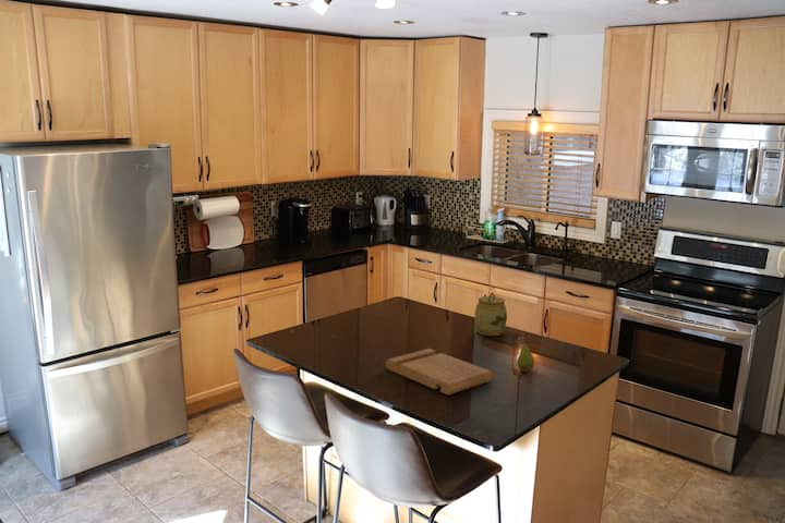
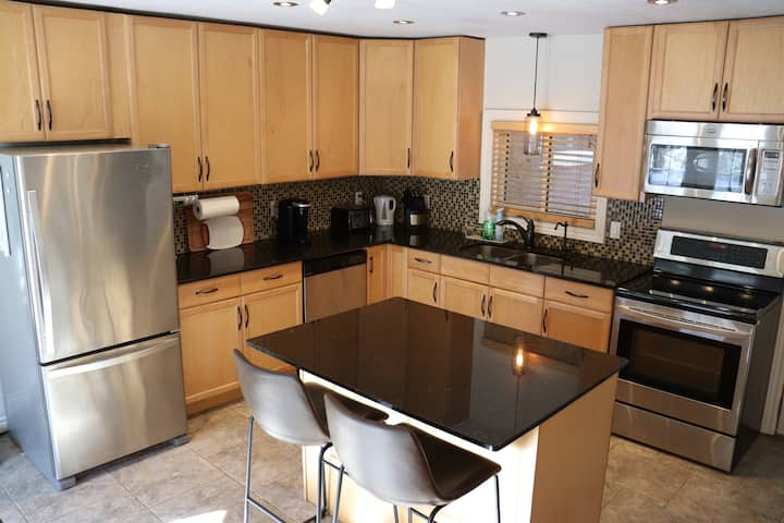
- fruit (526, 355)
- jar (491, 312)
- cutting board (437, 369)
